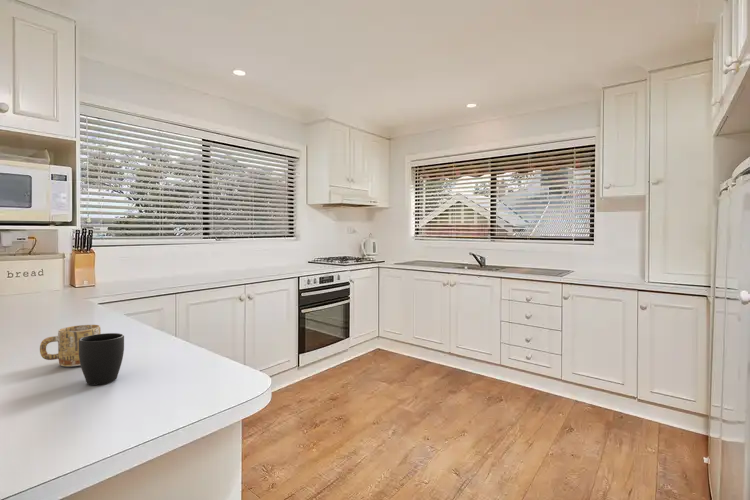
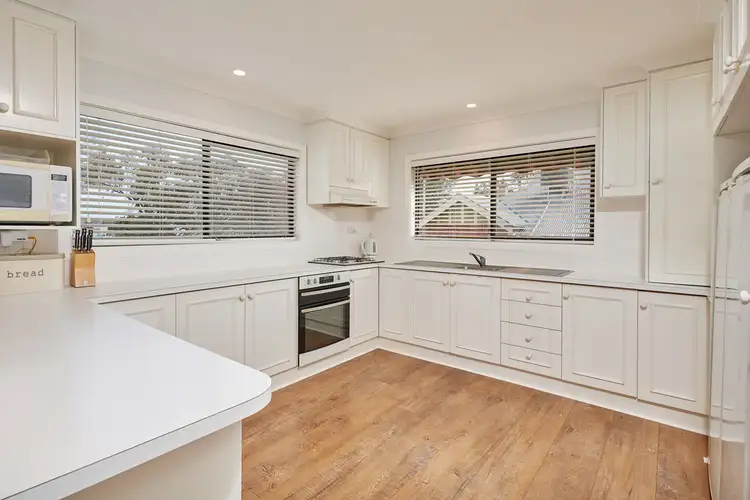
- mug (71, 345)
- mug (100, 356)
